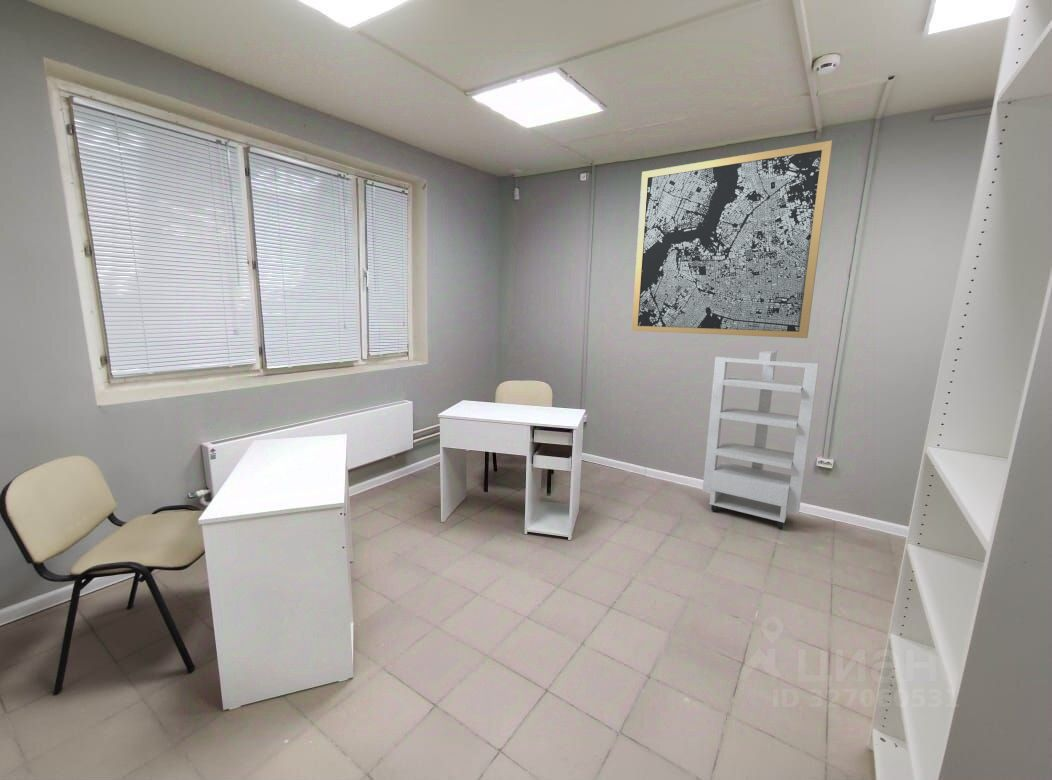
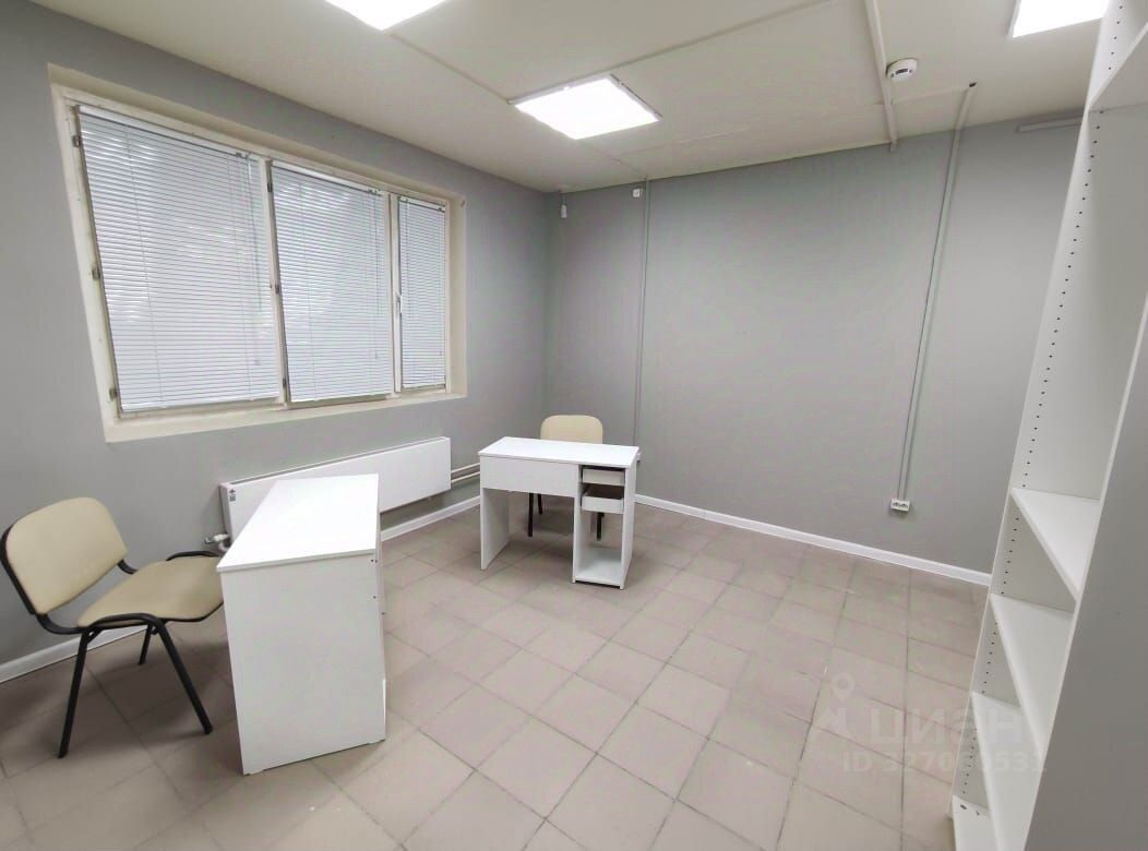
- wall art (719, 249)
- storage cabinet (758, 433)
